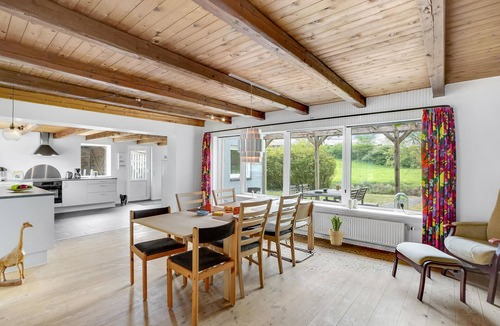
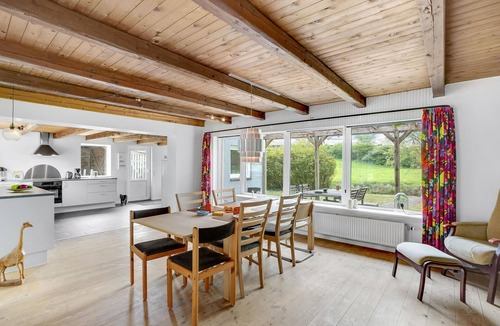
- potted plant (336, 229)
